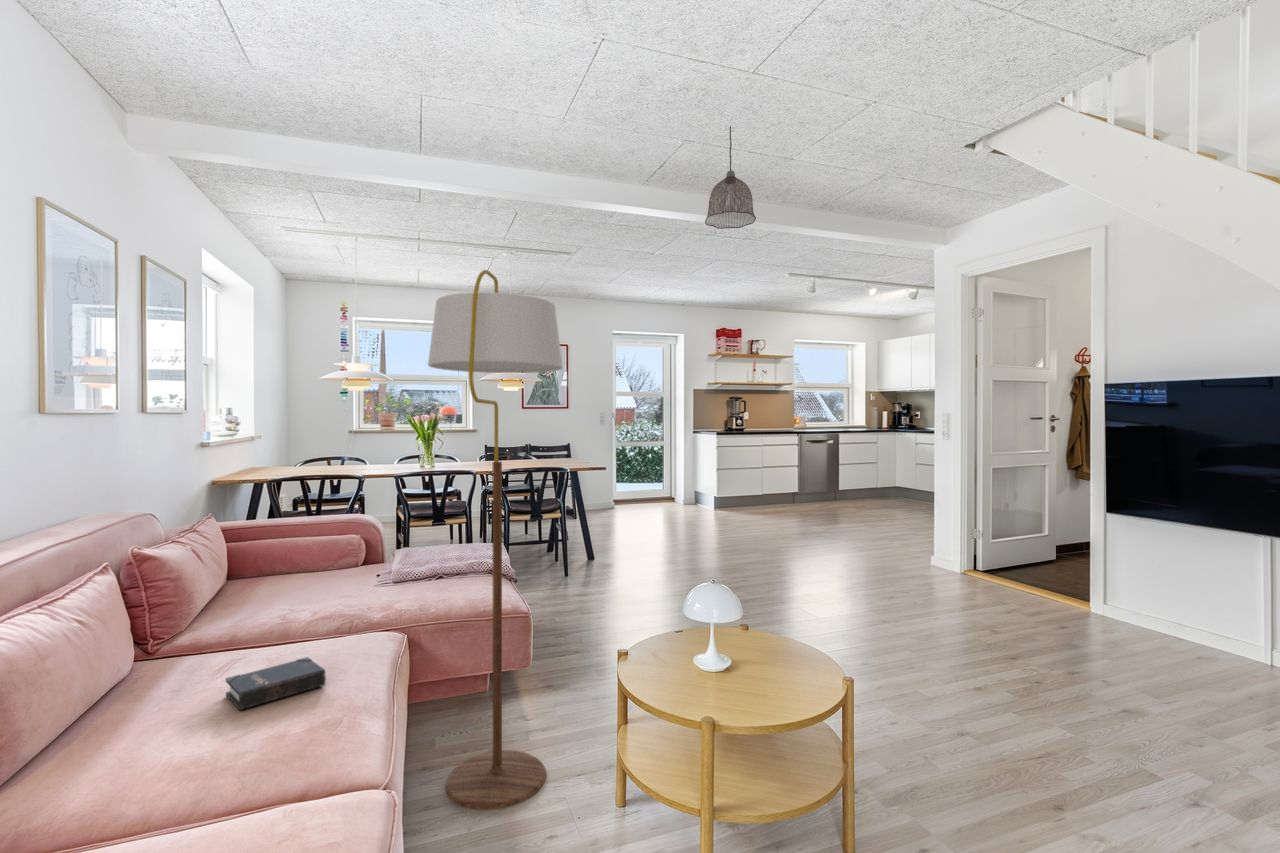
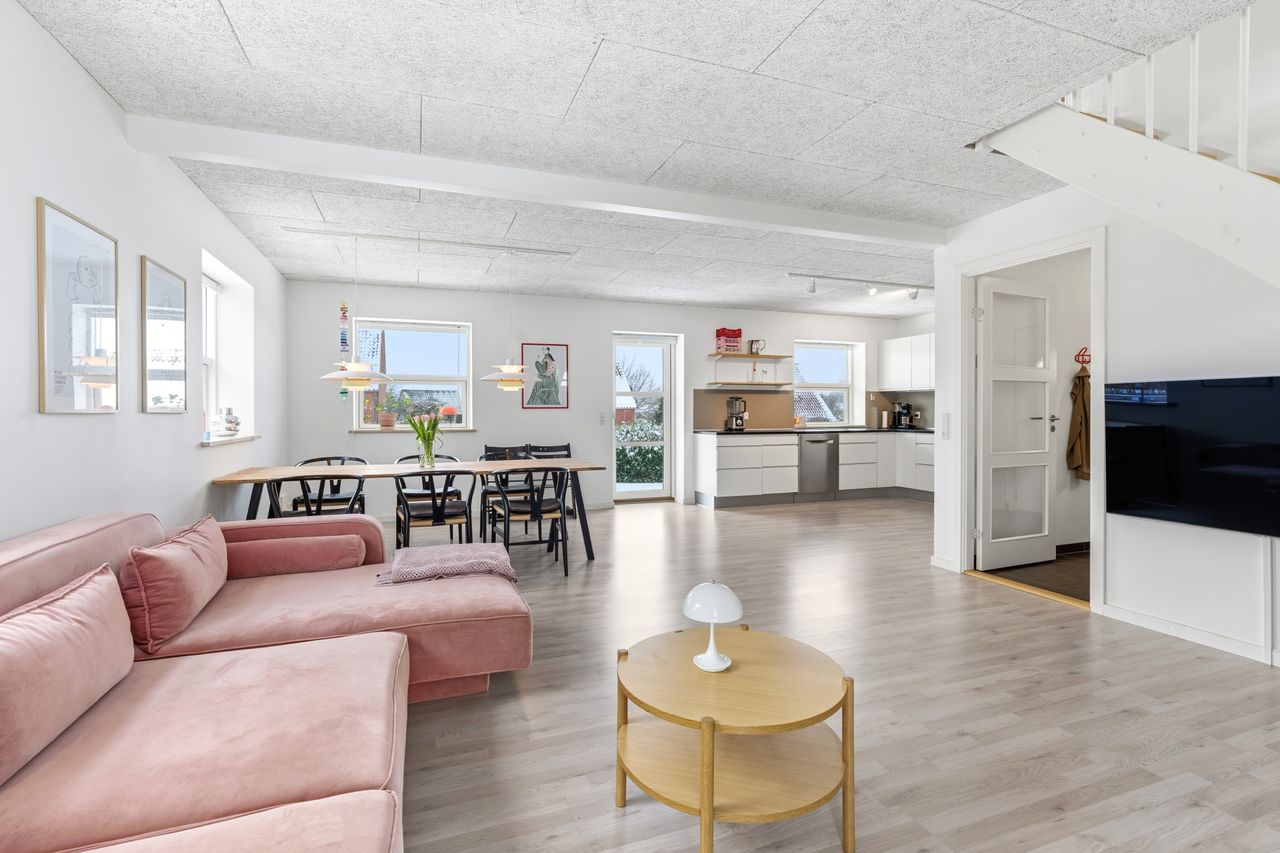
- hardback book (276, 682)
- floor lamp (494, 530)
- pendant lamp (730, 173)
